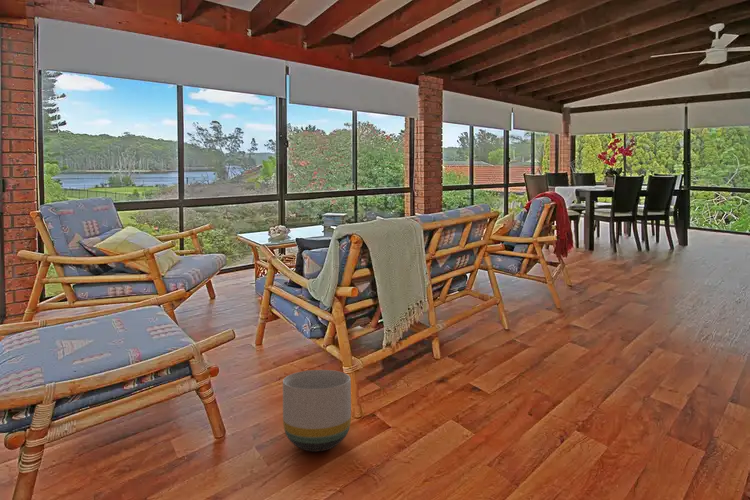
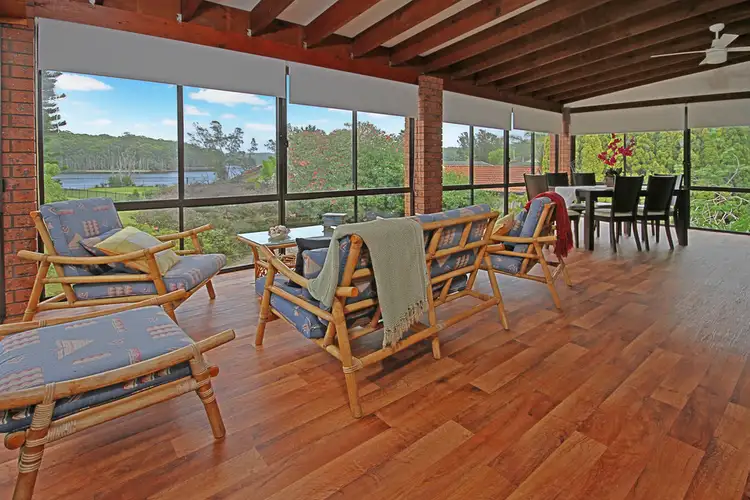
- planter (317, 412)
